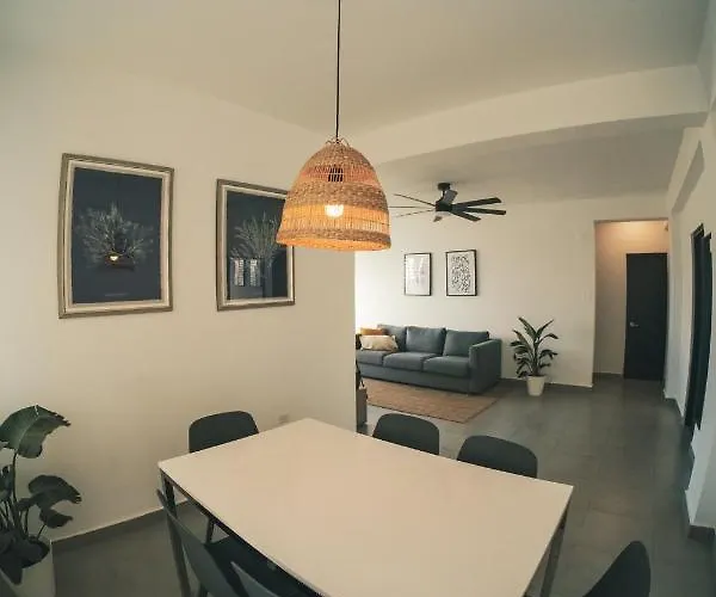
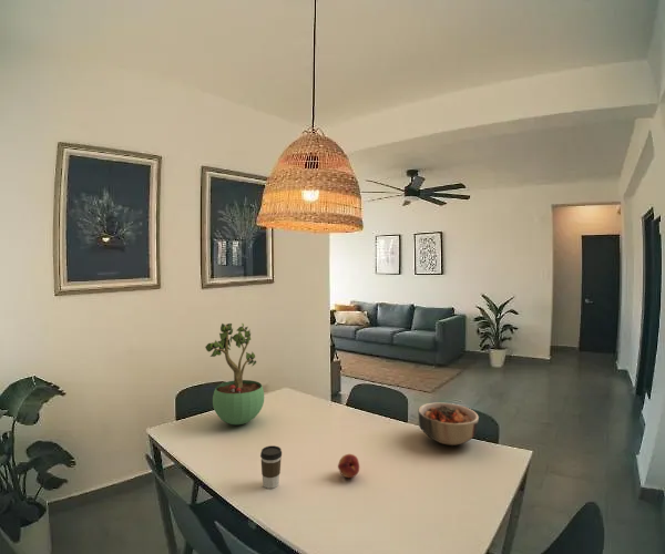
+ coffee cup (270, 466)
+ potted plant (236, 373)
+ fruit (348, 465)
+ bowl (447, 424)
